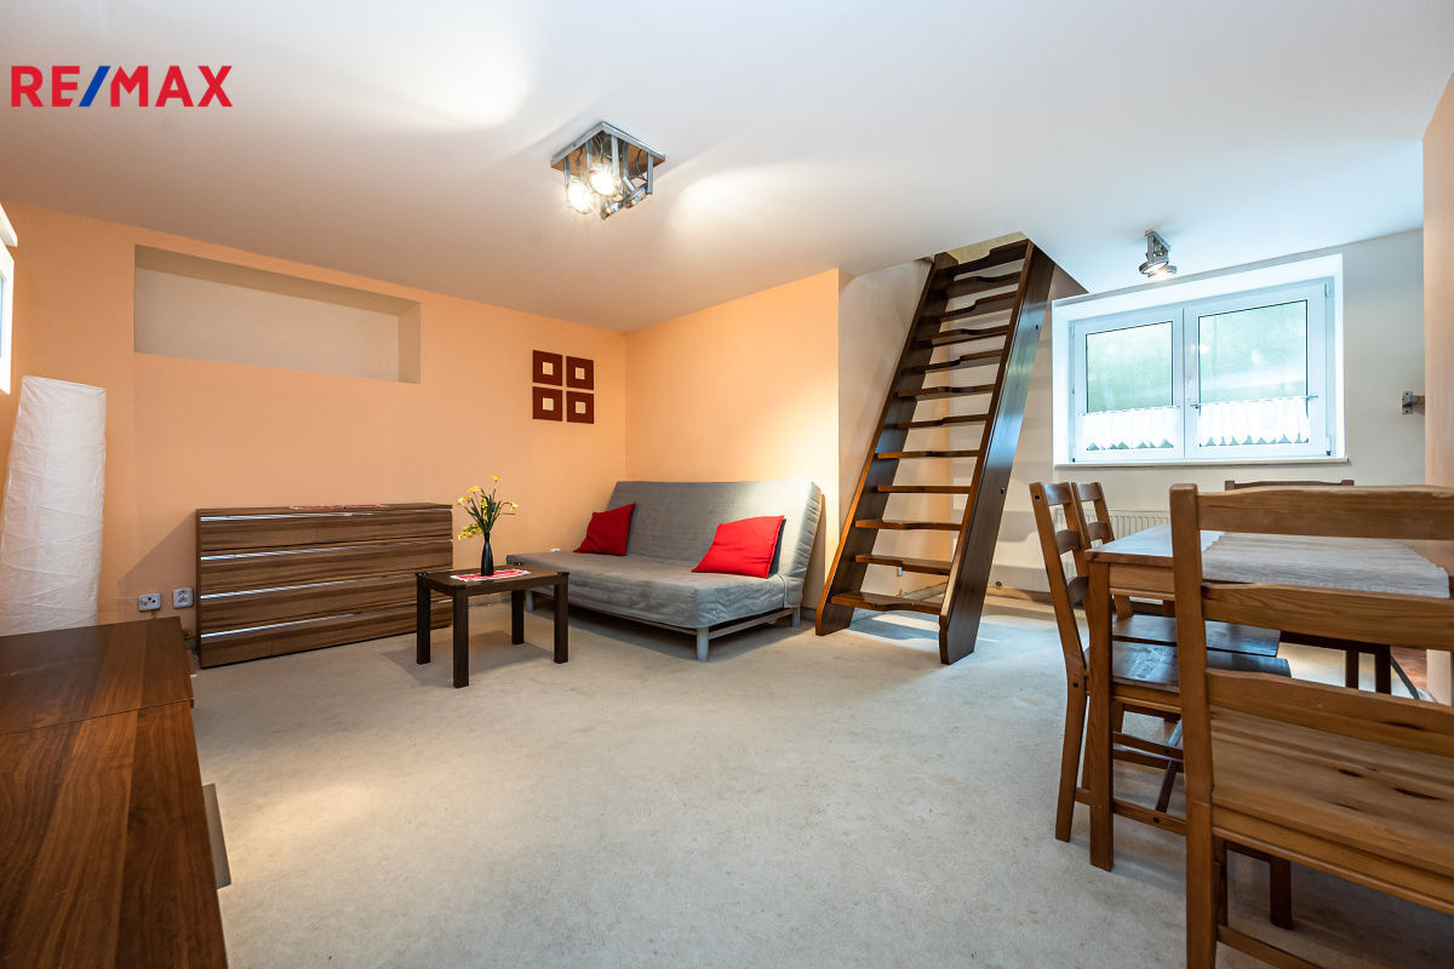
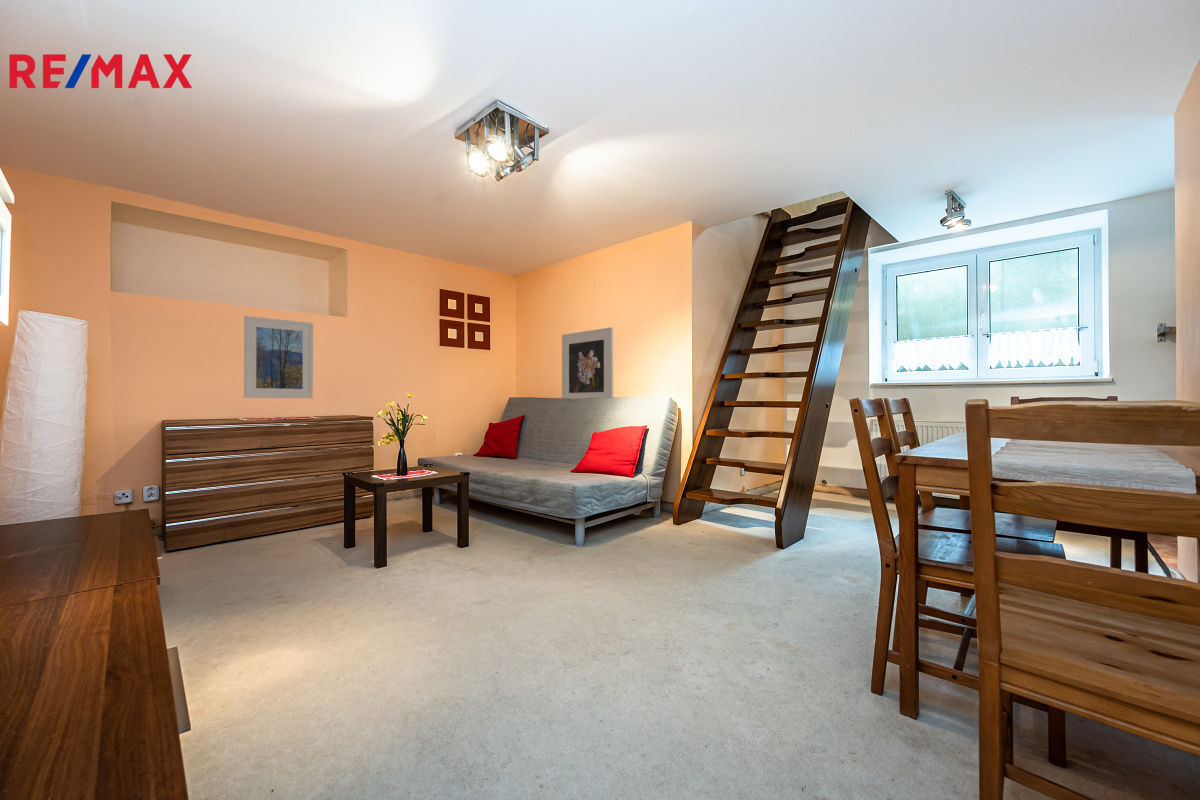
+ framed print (586, 367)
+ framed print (279, 358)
